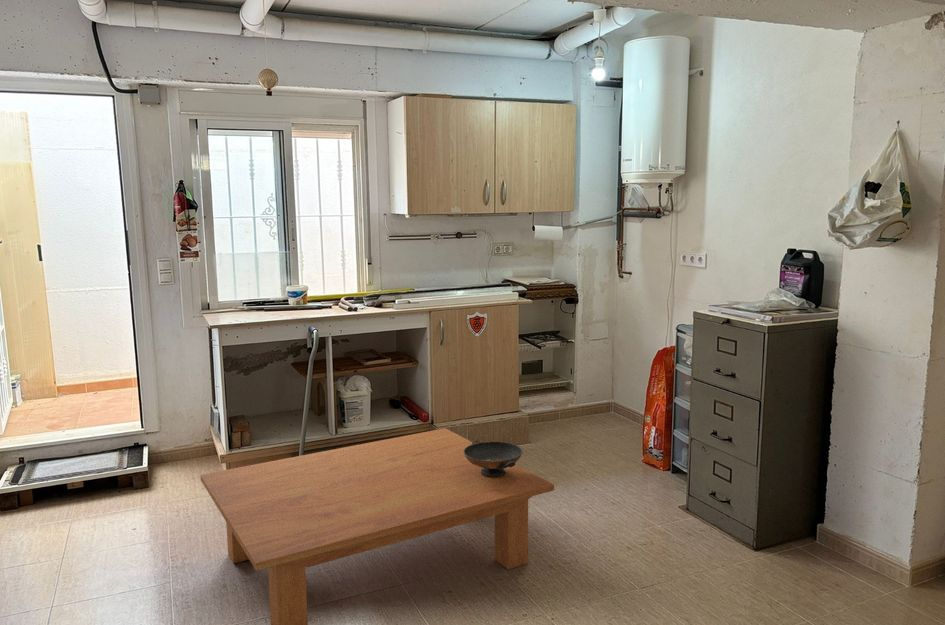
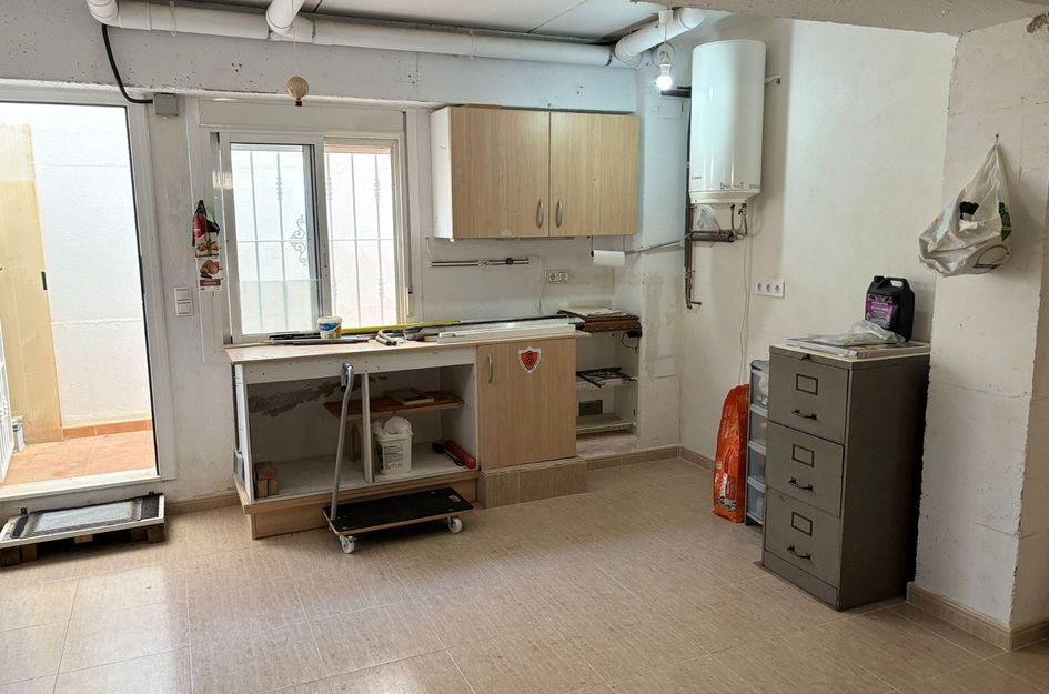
- coffee table (374, 519)
- decorative bowl (492, 461)
